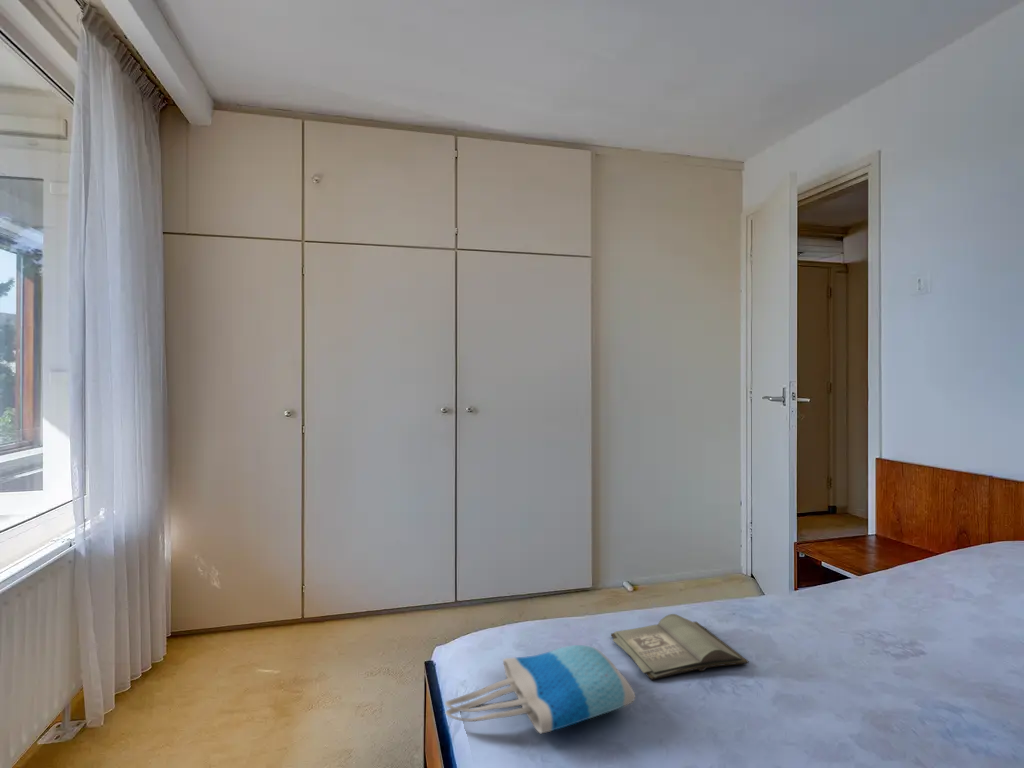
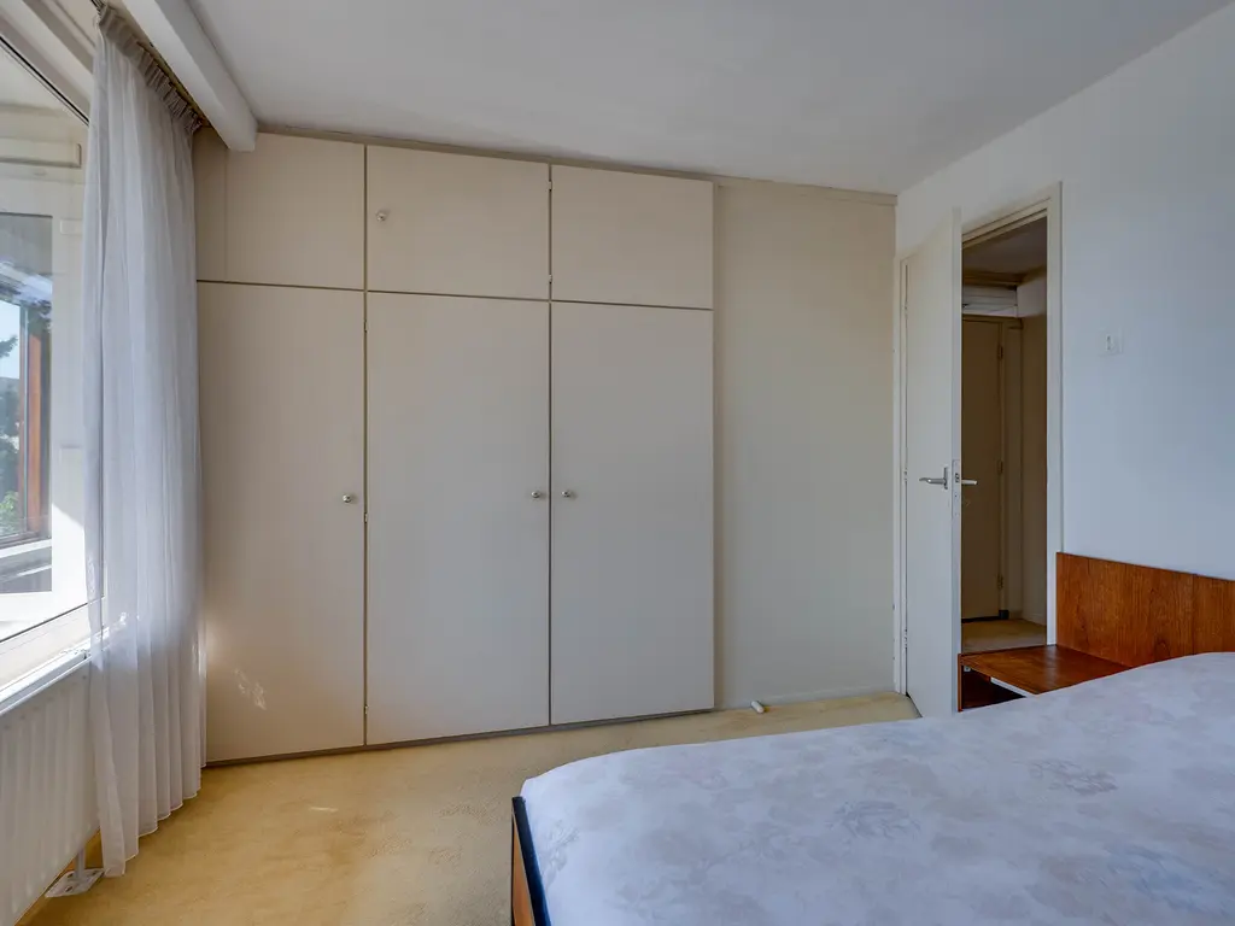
- tote bag (533, 685)
- hardback book (674, 641)
